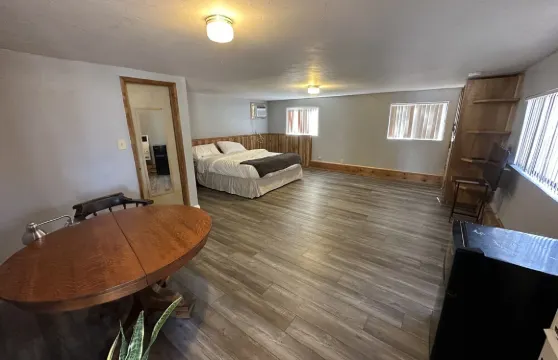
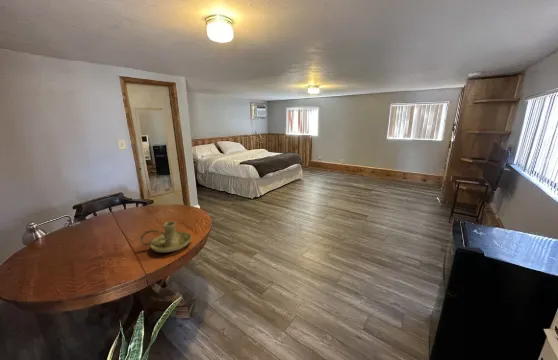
+ candle holder (166, 235)
